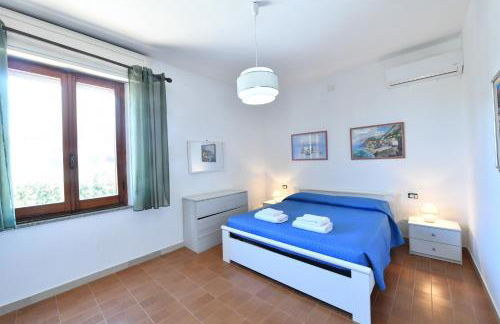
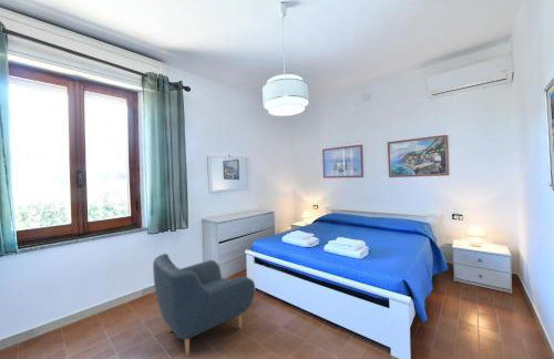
+ armchair (206, 290)
